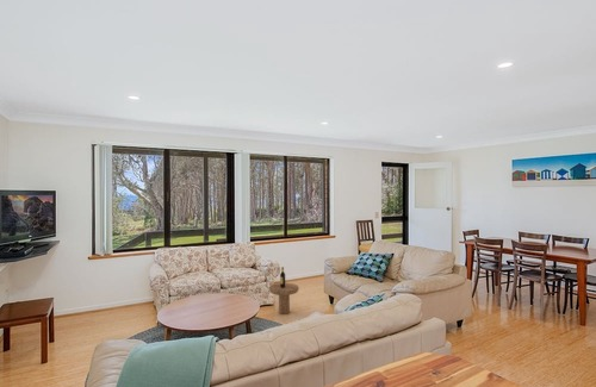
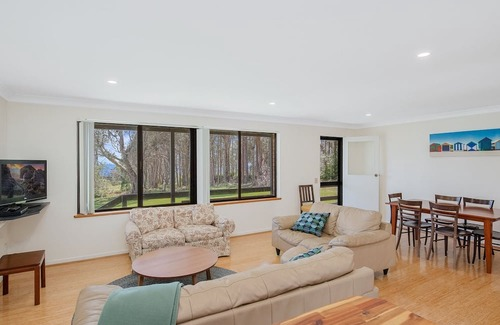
- side table (284, 289)
